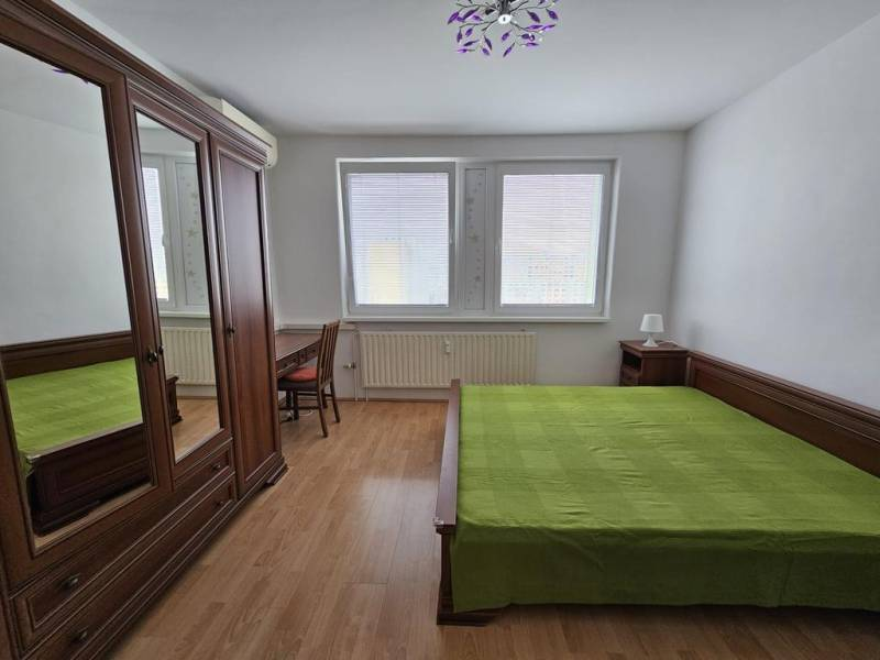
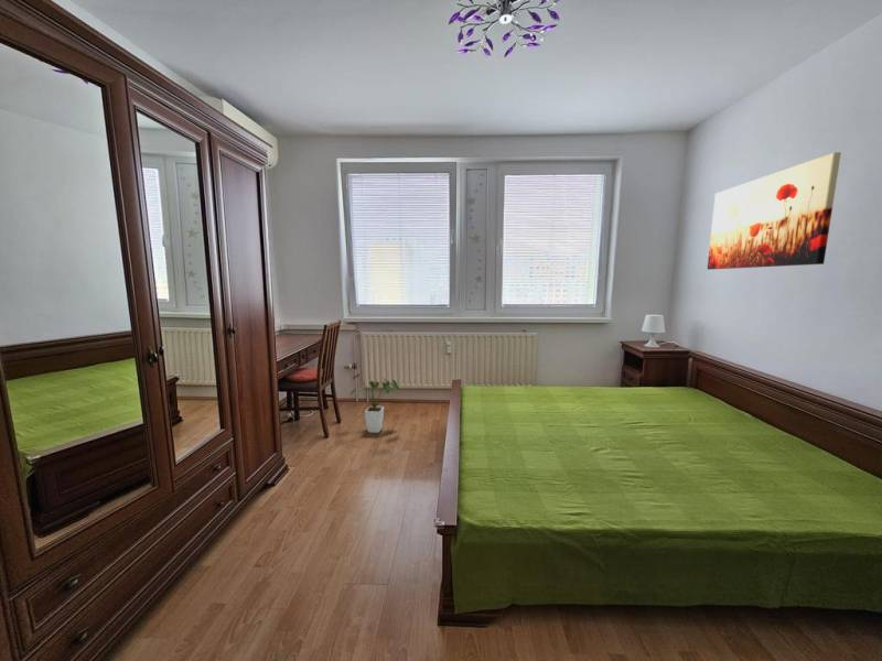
+ wall art (760, 223)
+ house plant (373, 404)
